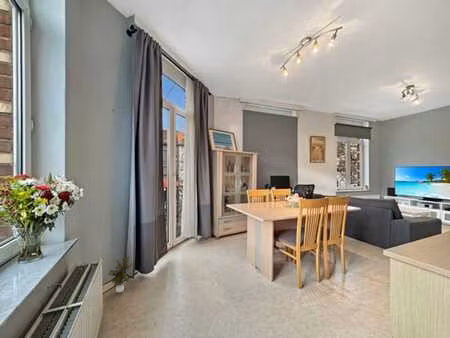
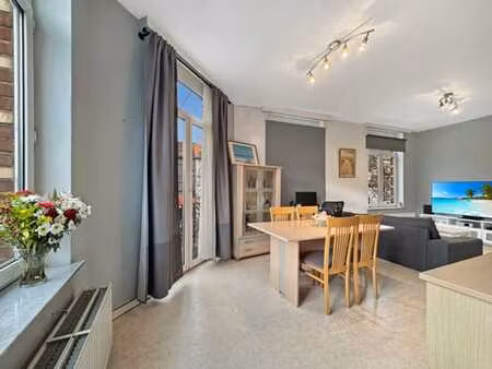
- potted plant (122, 274)
